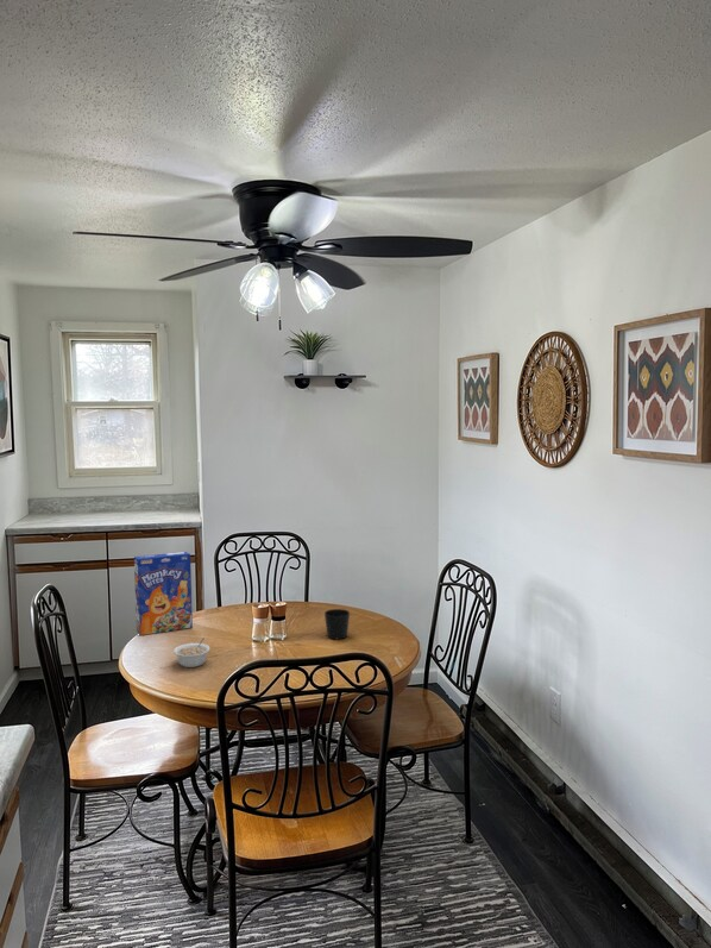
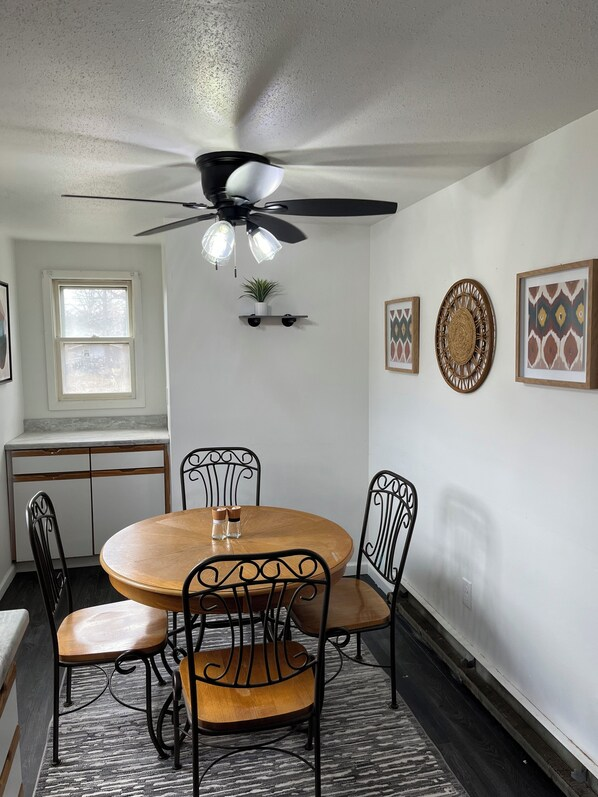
- cup (335, 623)
- legume (191, 653)
- cereal box (163, 592)
